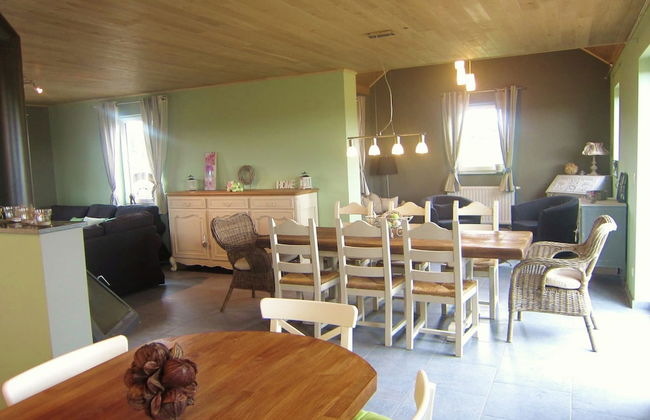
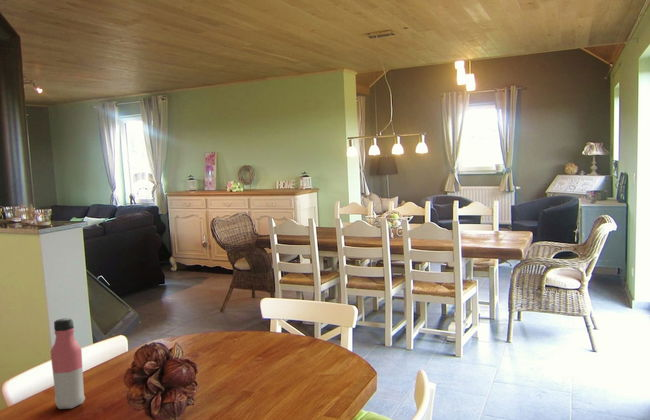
+ water bottle (66, 362)
